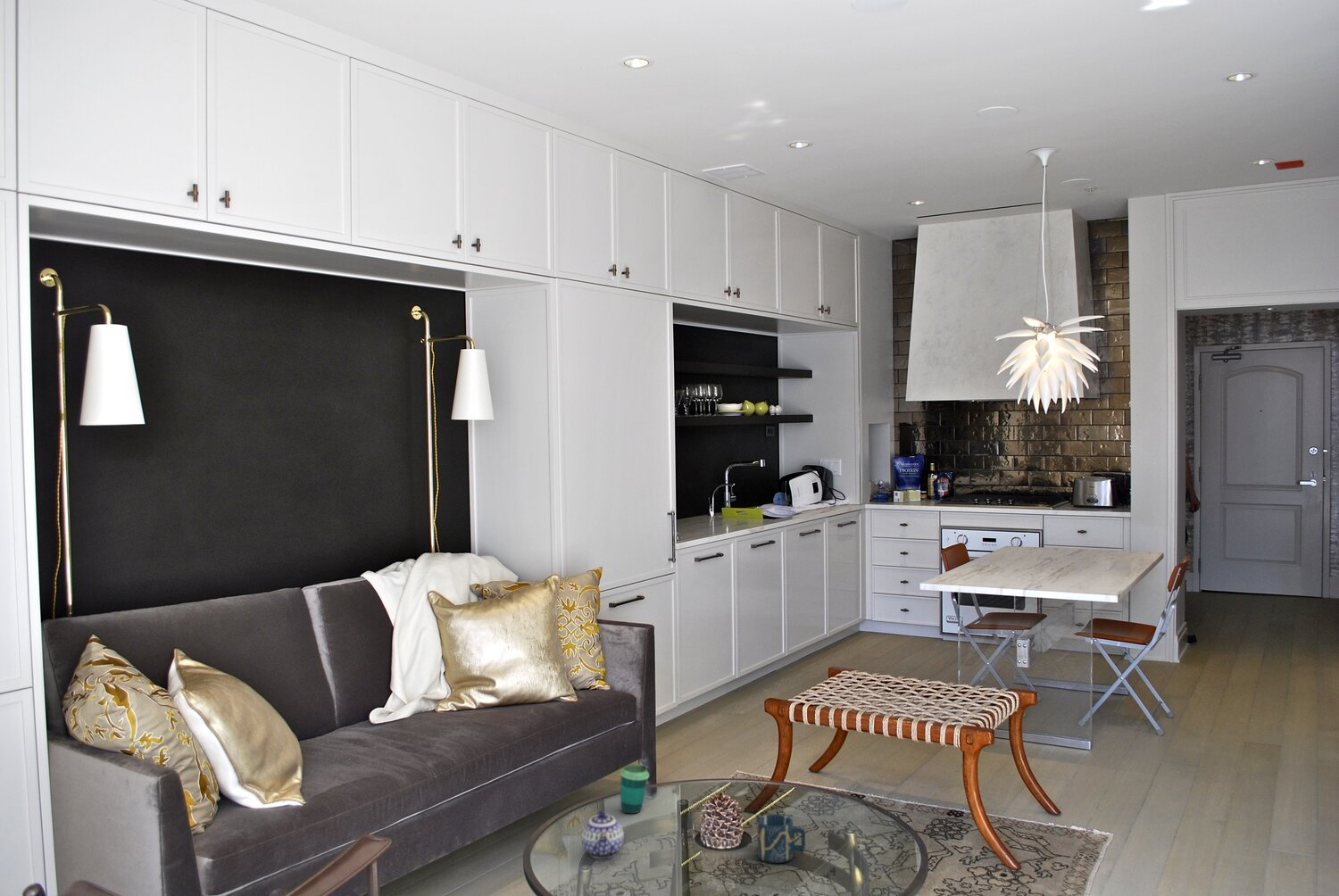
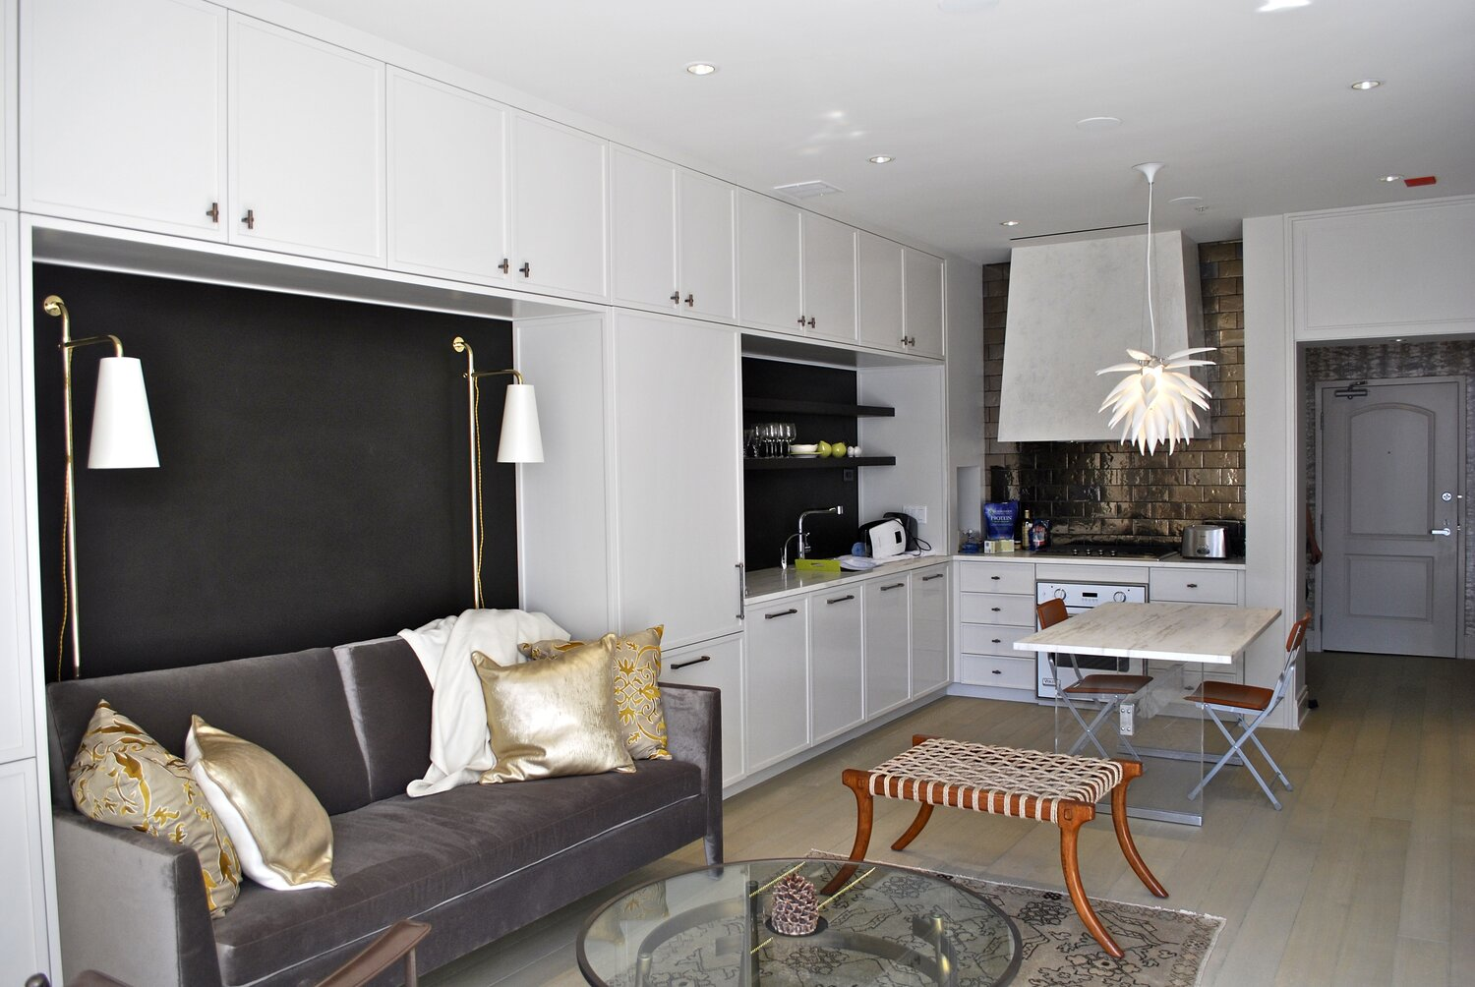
- teapot (603, 832)
- cup (635, 788)
- cup (781, 838)
